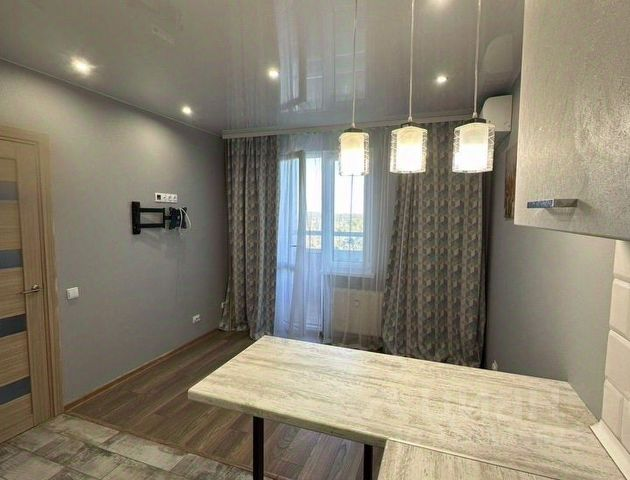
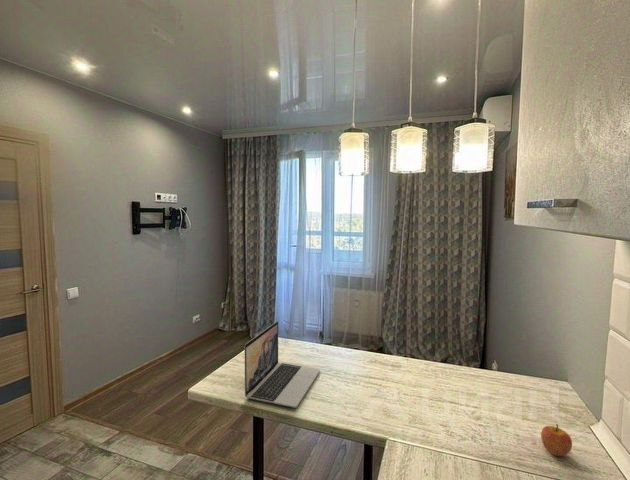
+ apple (556, 438)
+ laptop (283, 363)
